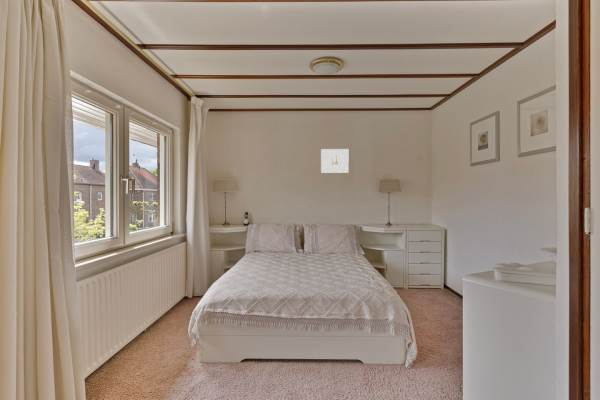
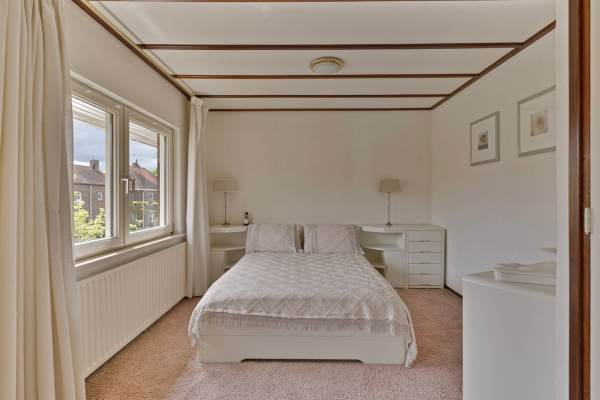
- wall art (334, 161)
